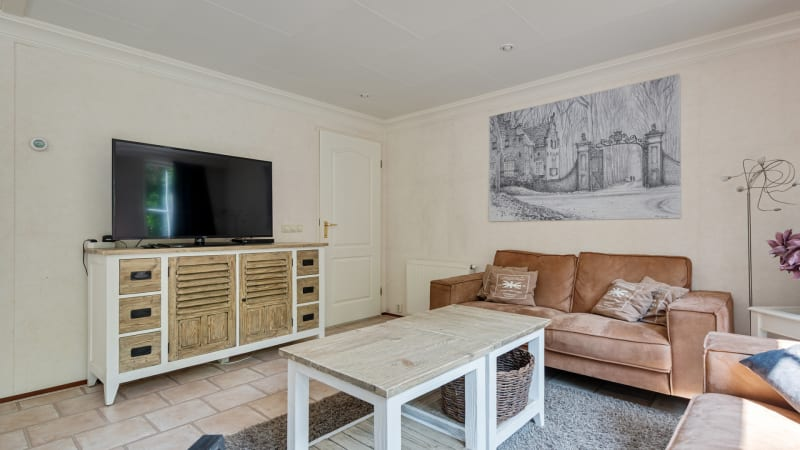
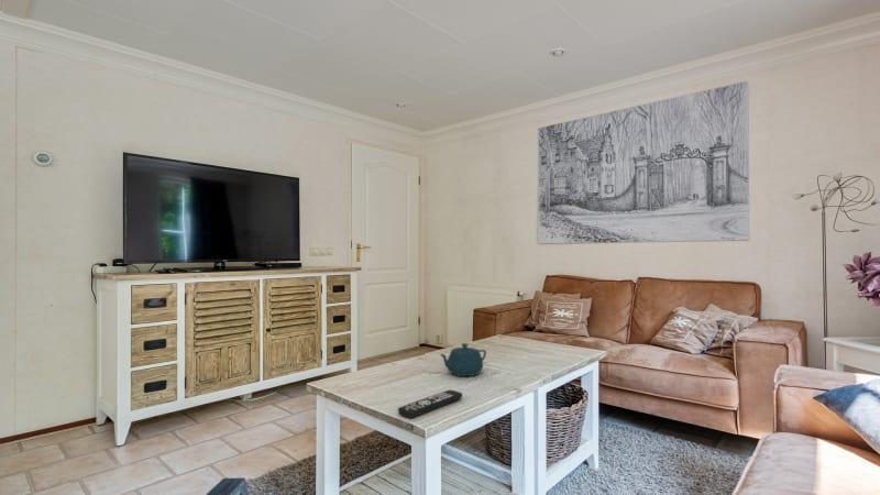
+ remote control (431, 403)
+ teapot (463, 359)
